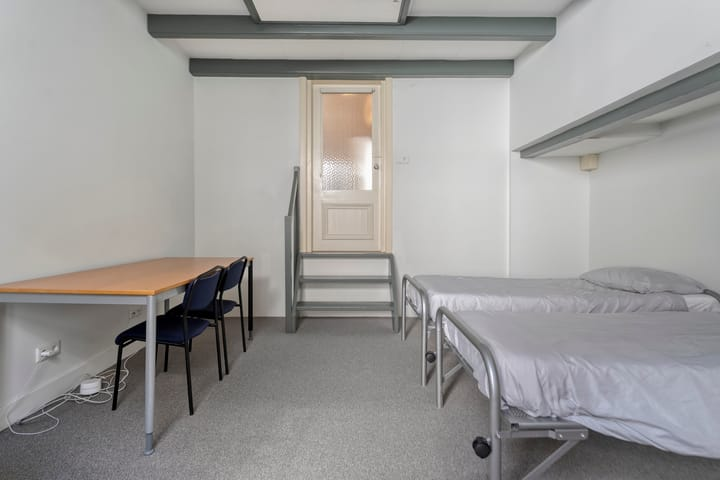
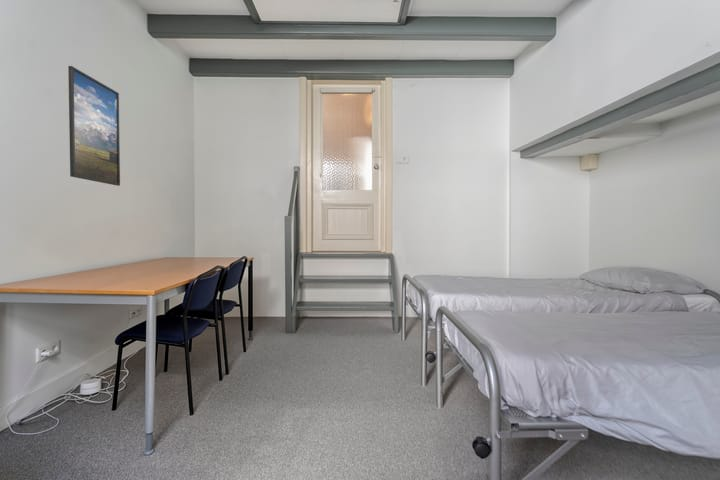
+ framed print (96, 131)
